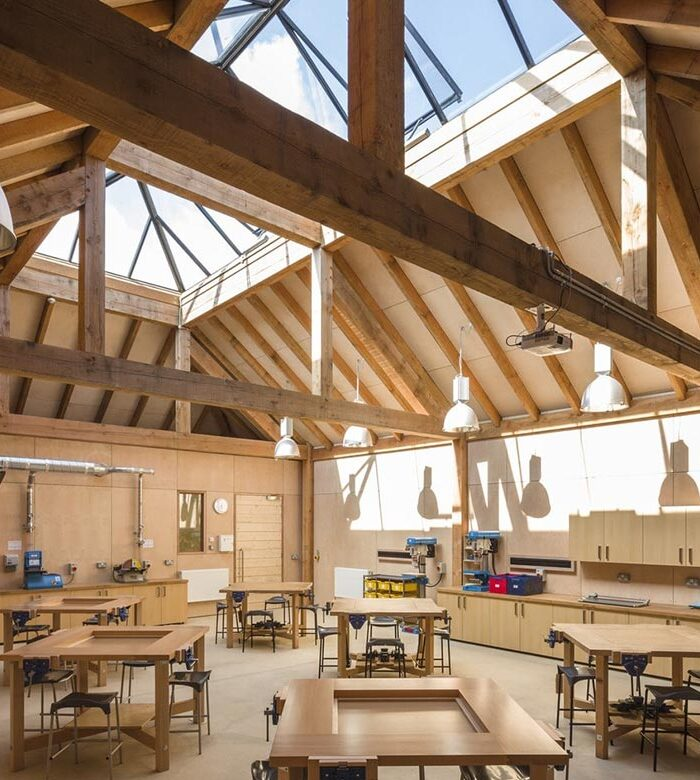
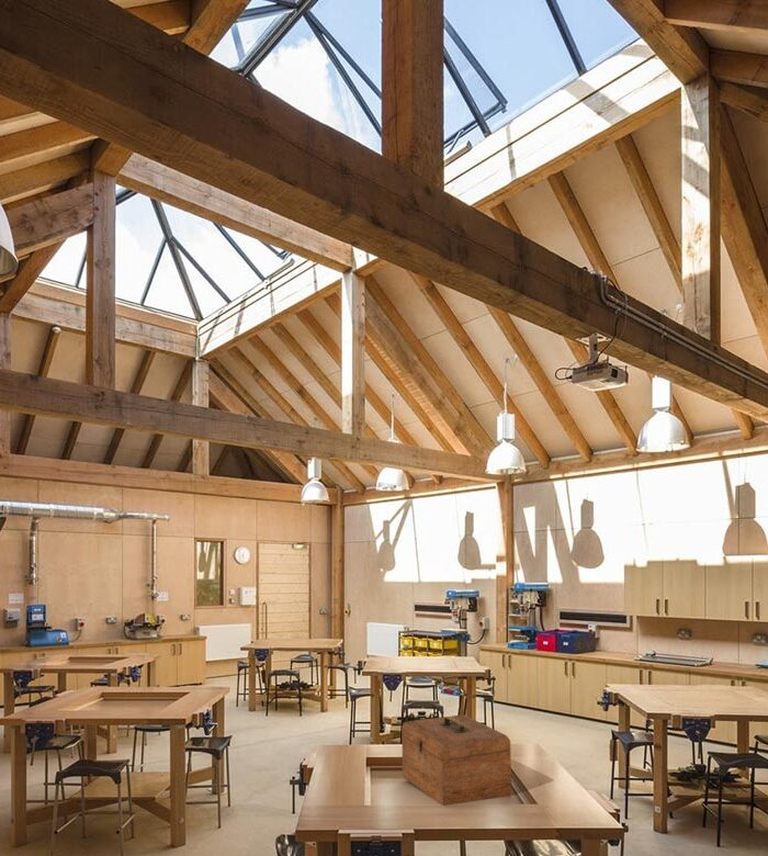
+ tool box (454, 753)
